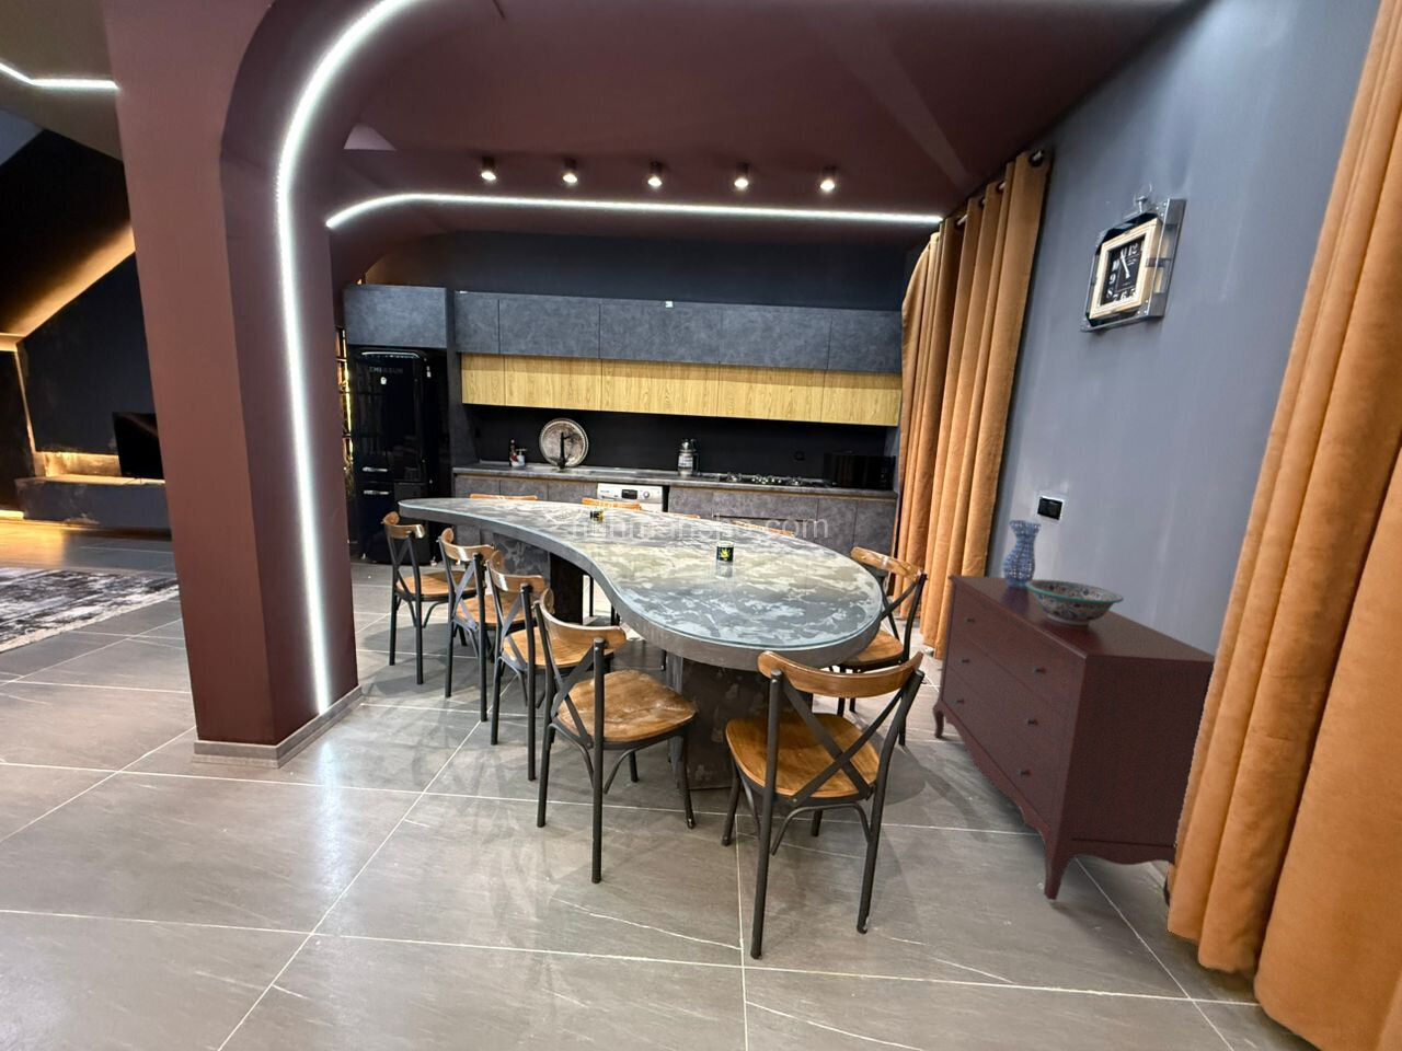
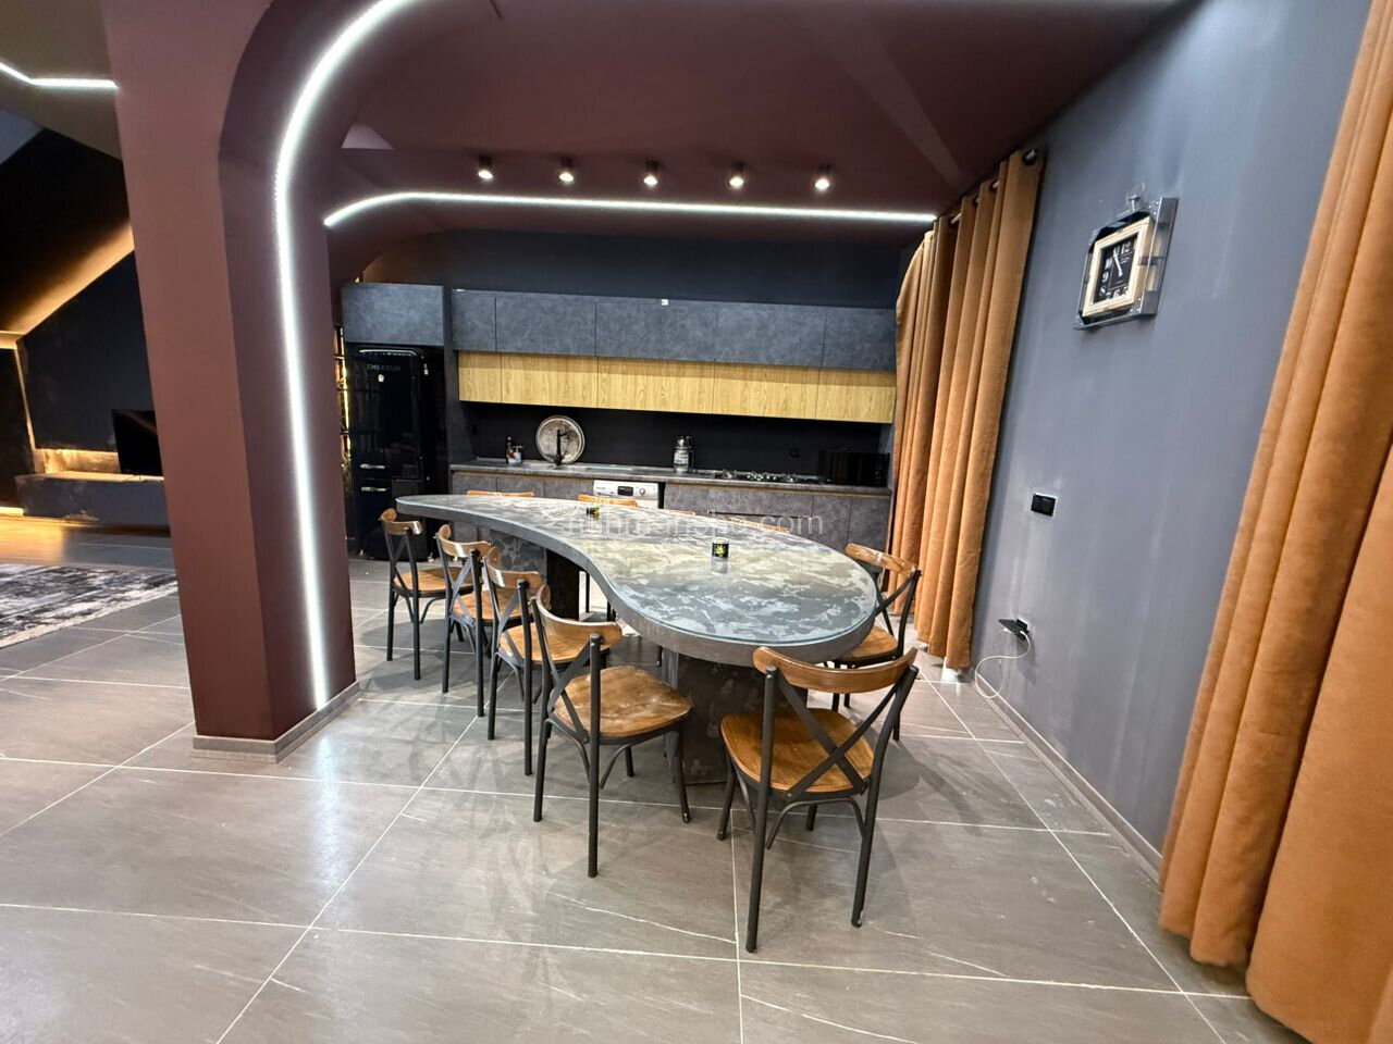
- vase (1020, 554)
- dresser (1043, 709)
- decorative bowl (1070, 603)
